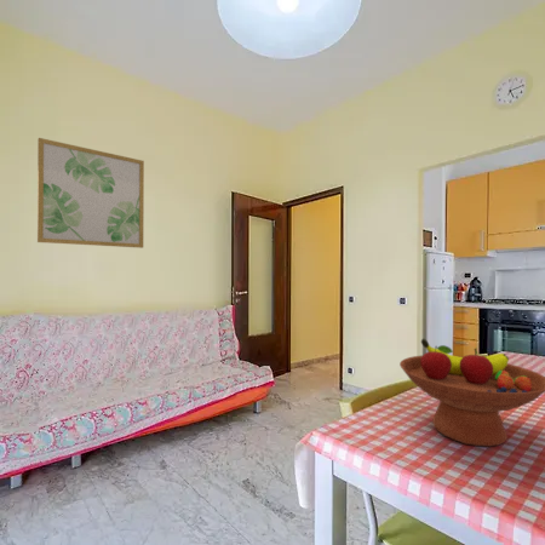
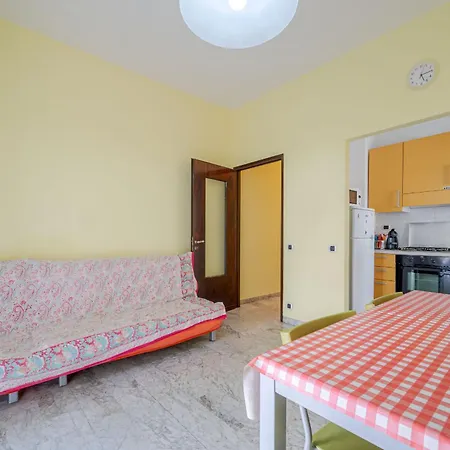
- wall art (94, 197)
- fruit bowl (467, 389)
